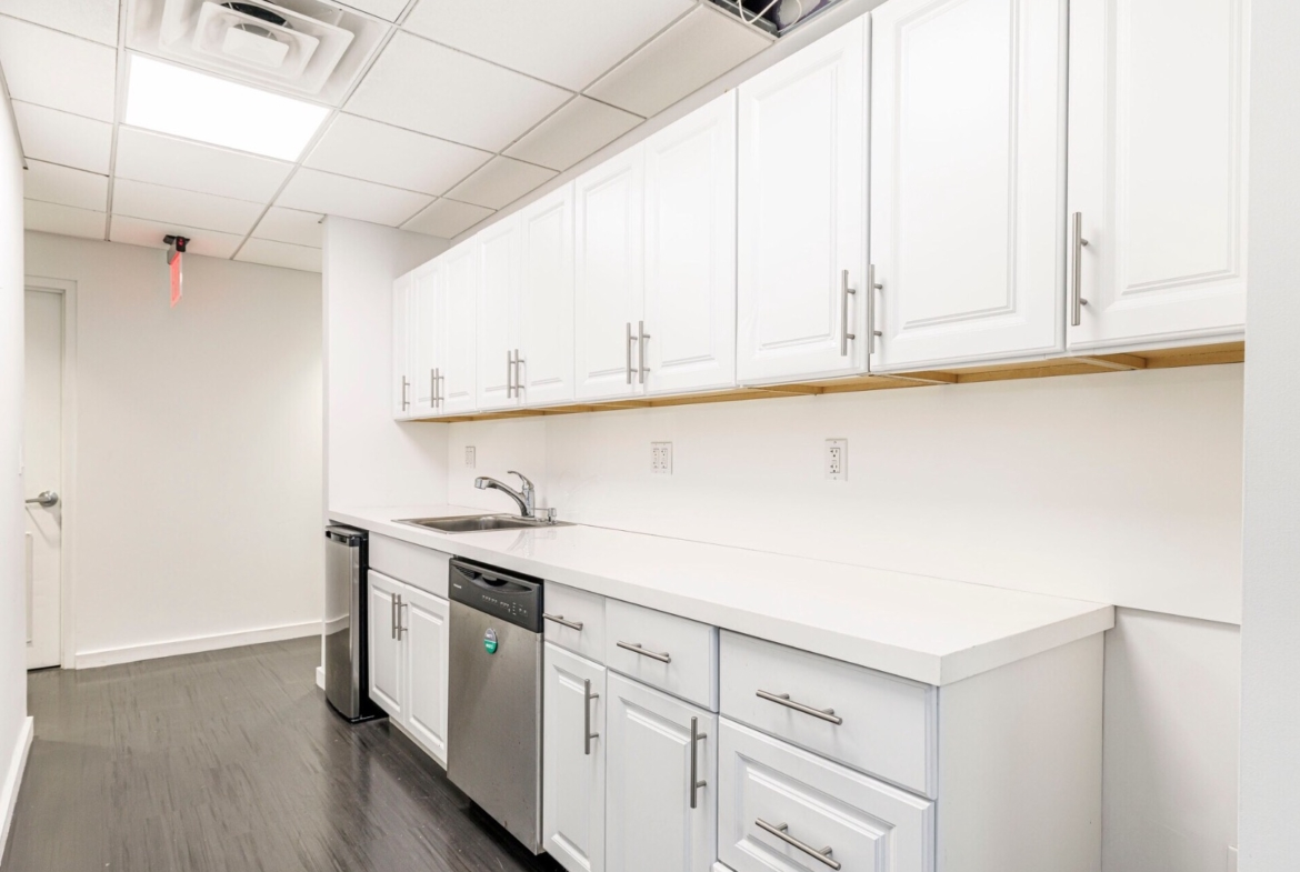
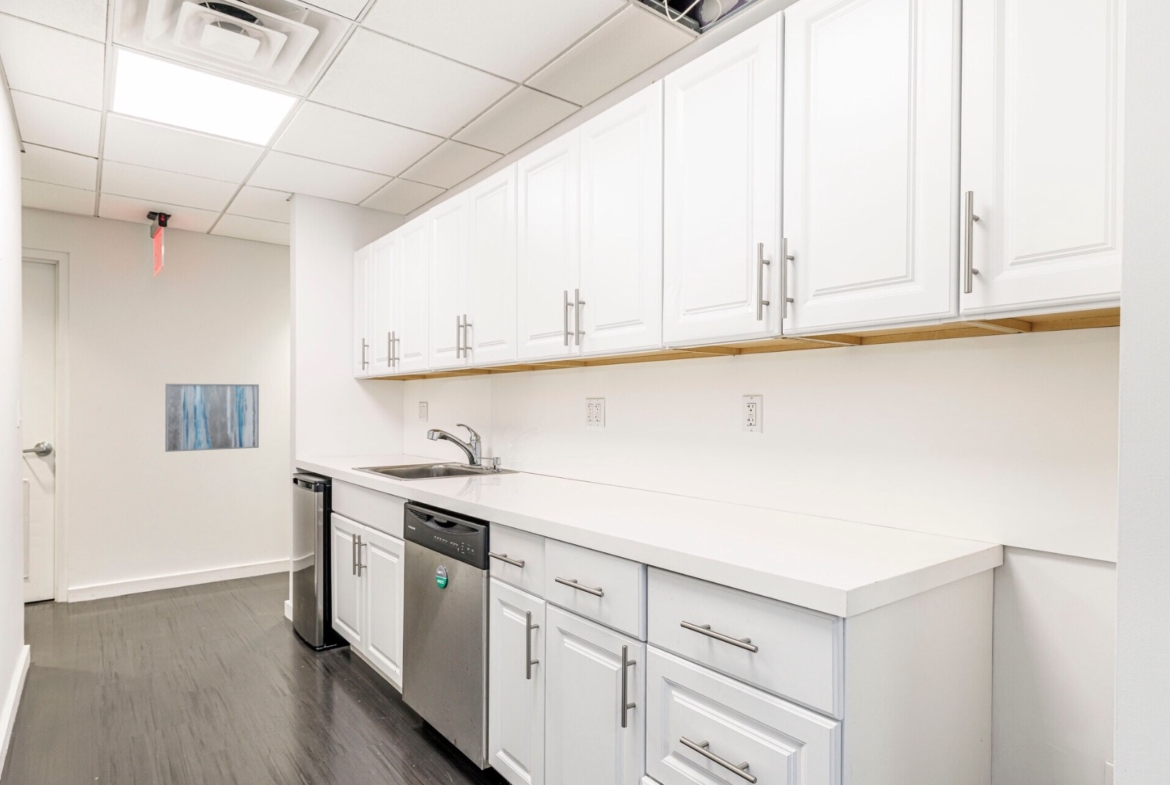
+ wall art (213, 416)
